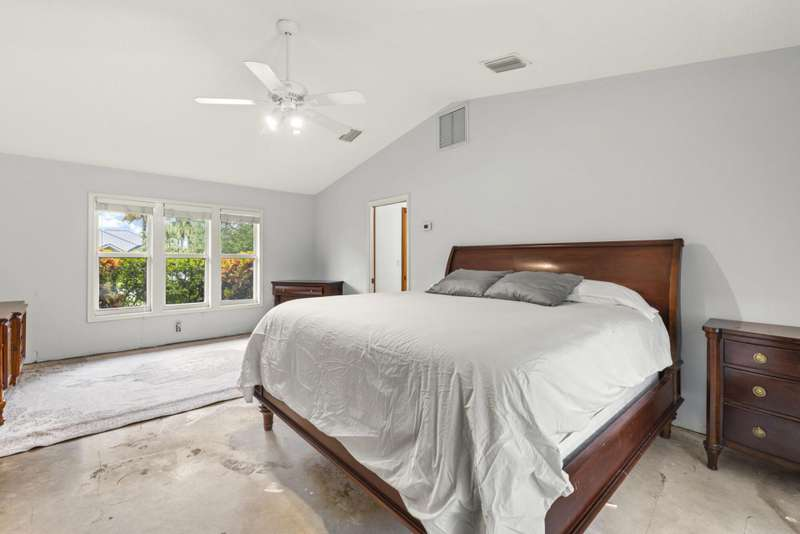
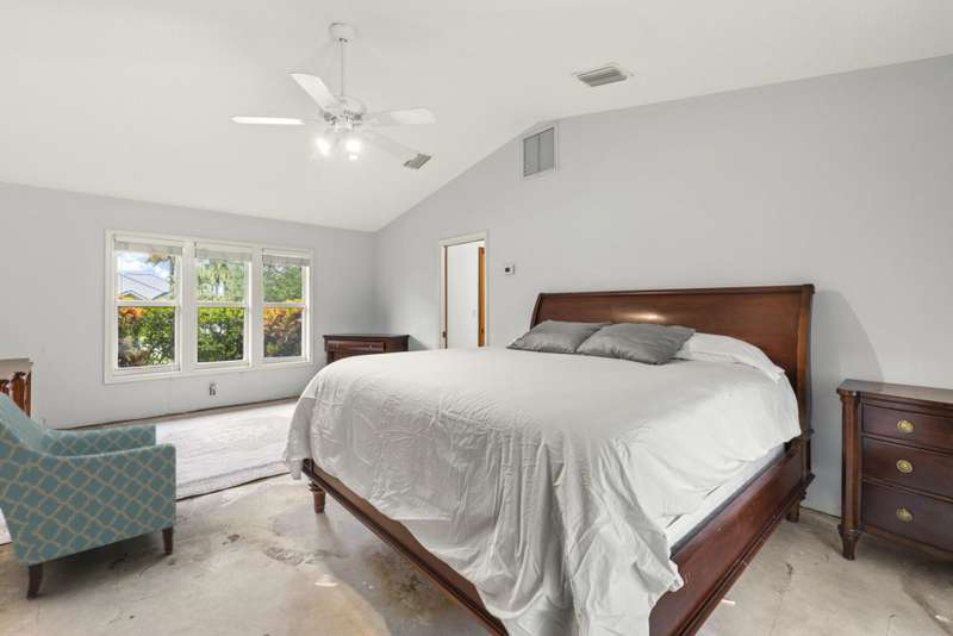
+ chair (82, 470)
